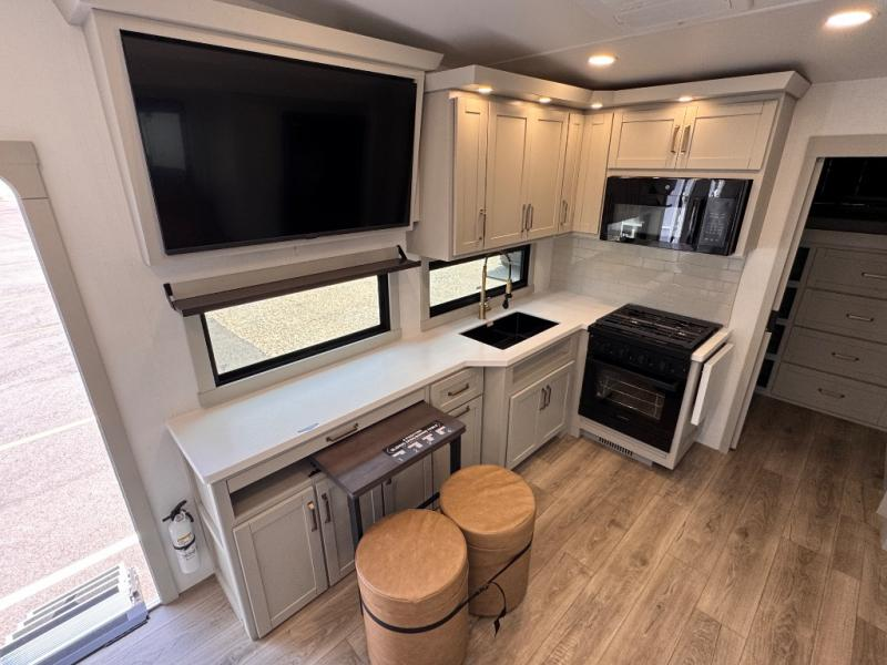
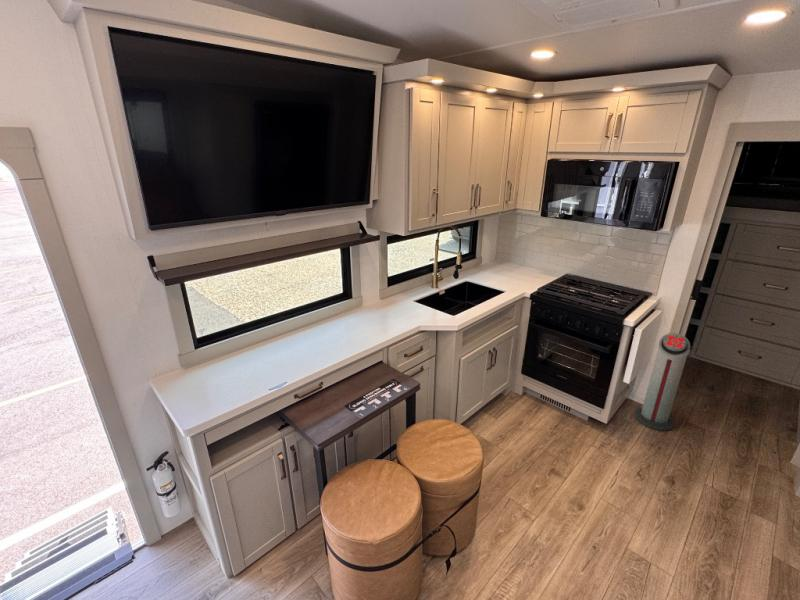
+ air purifier (664, 379)
